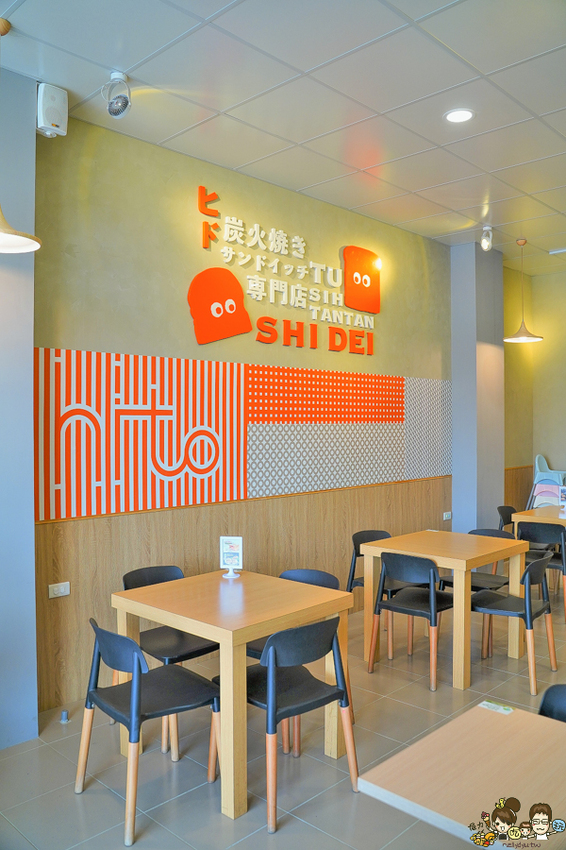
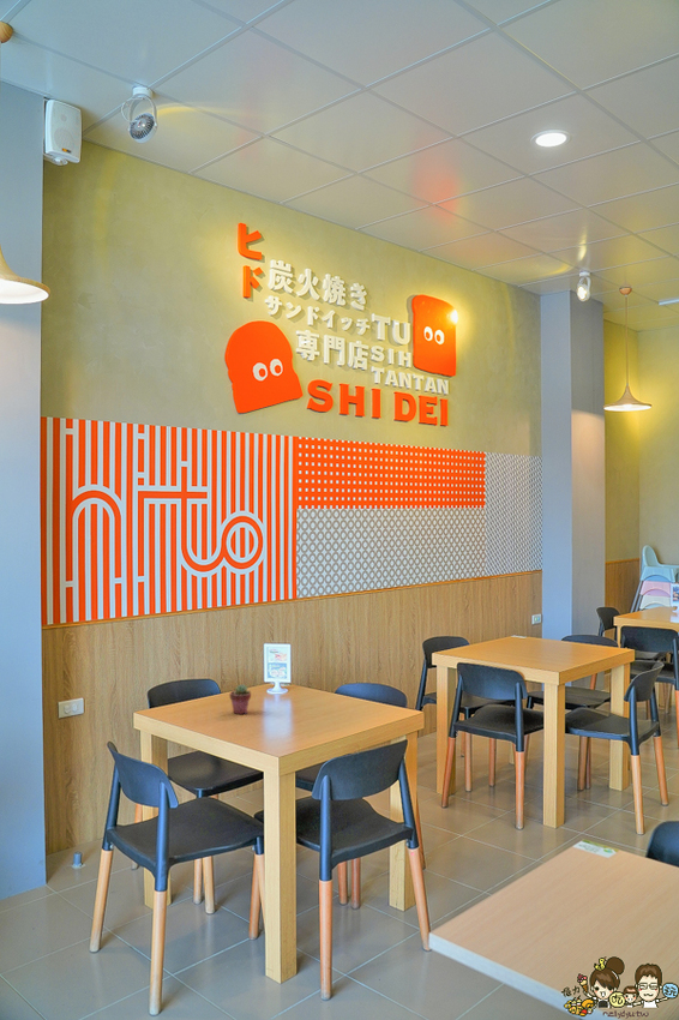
+ potted succulent (240, 698)
